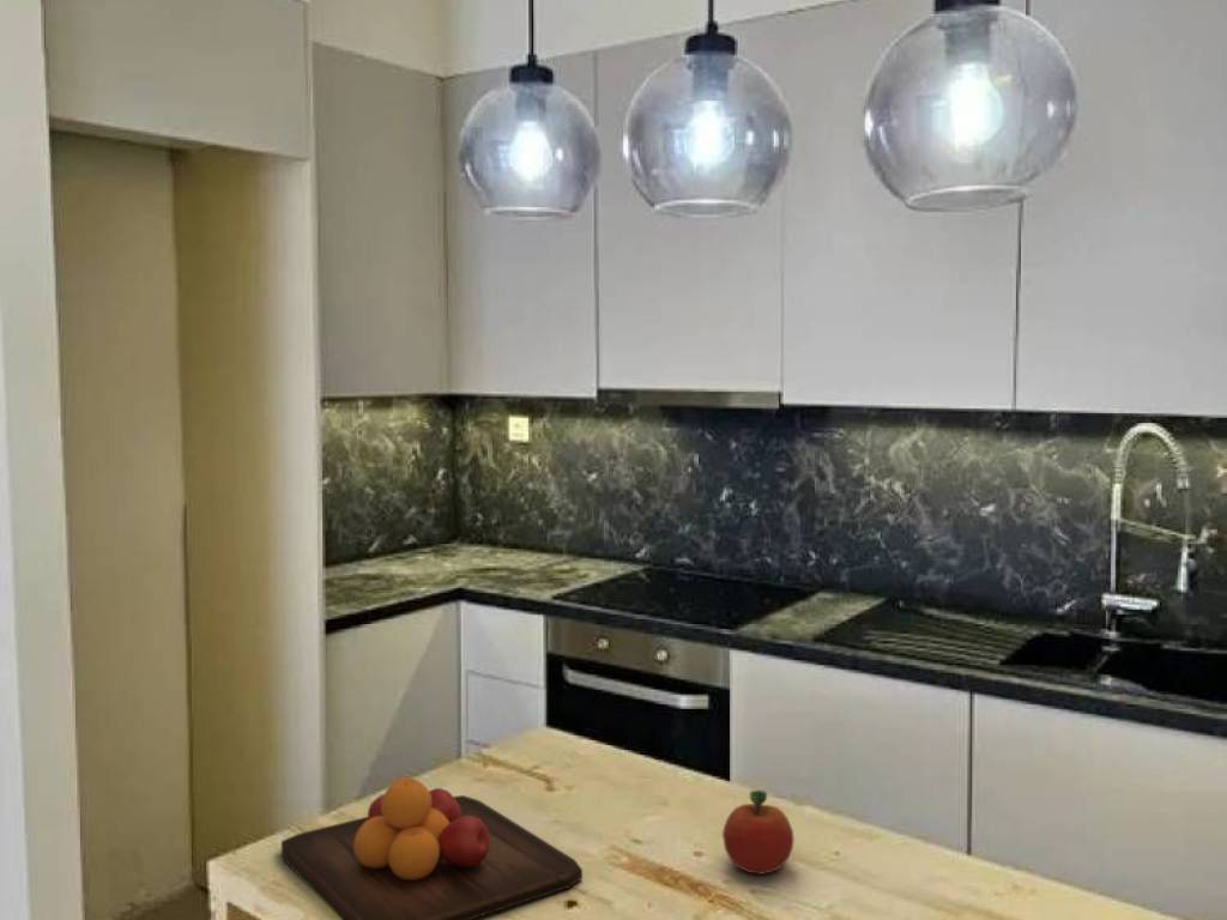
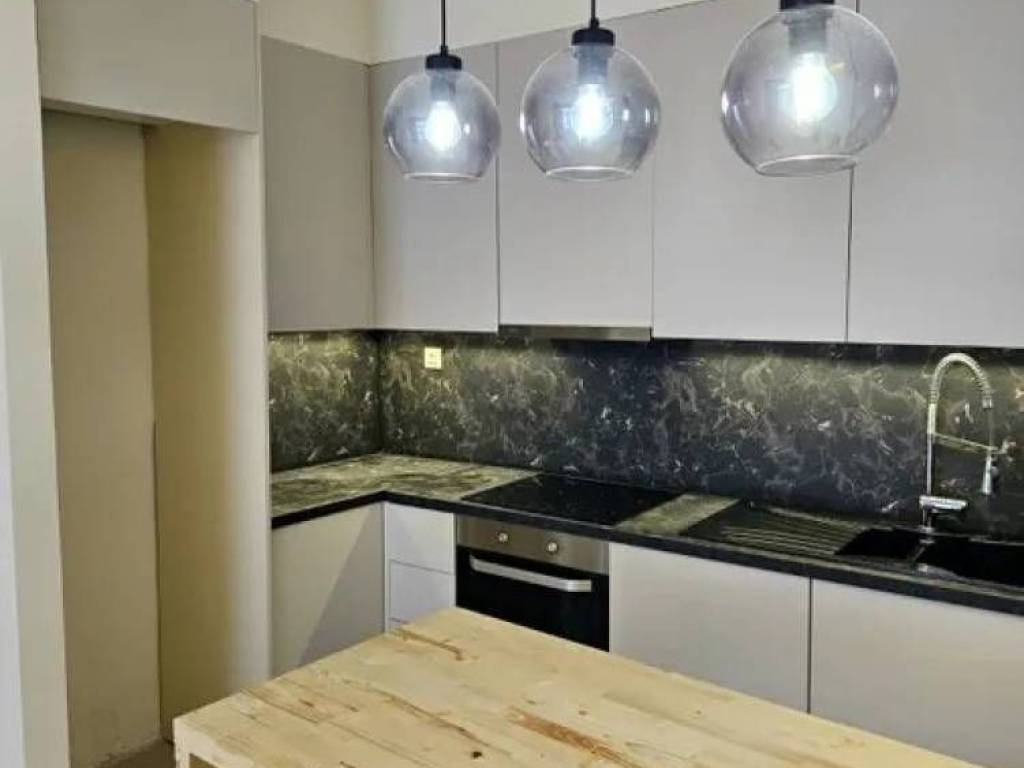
- chopping board (425, 819)
- fruit (757, 831)
